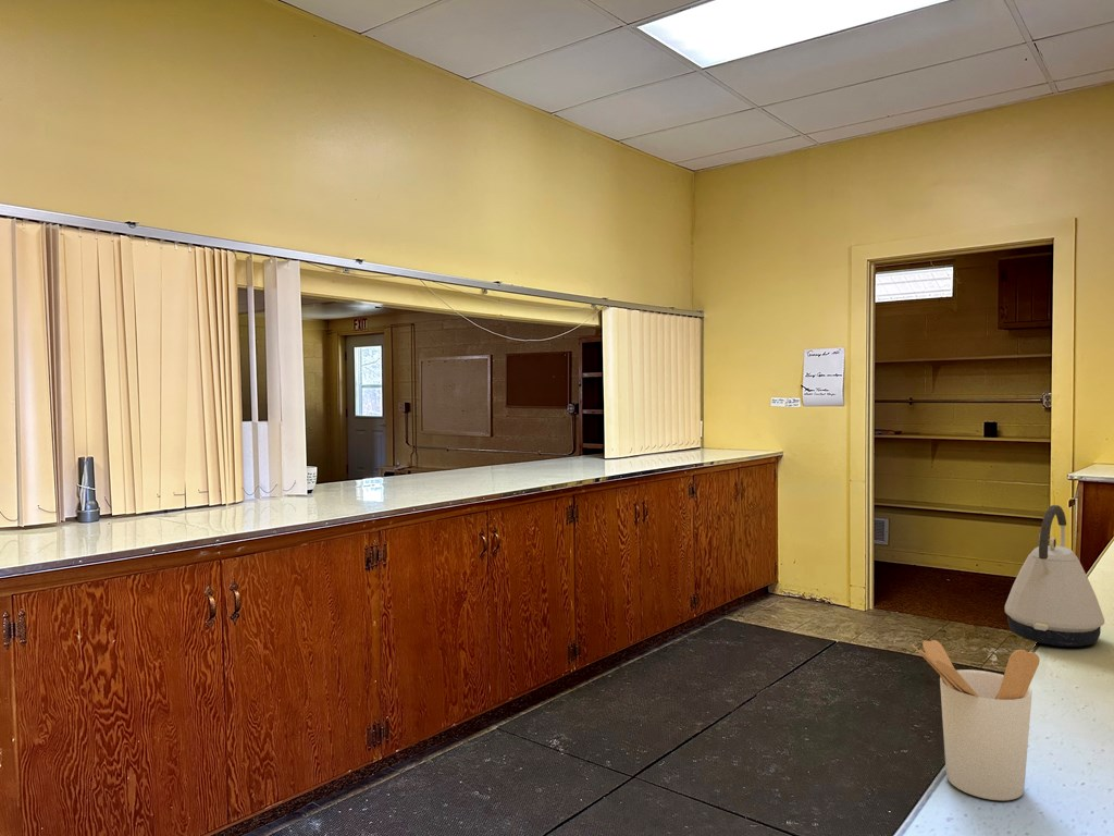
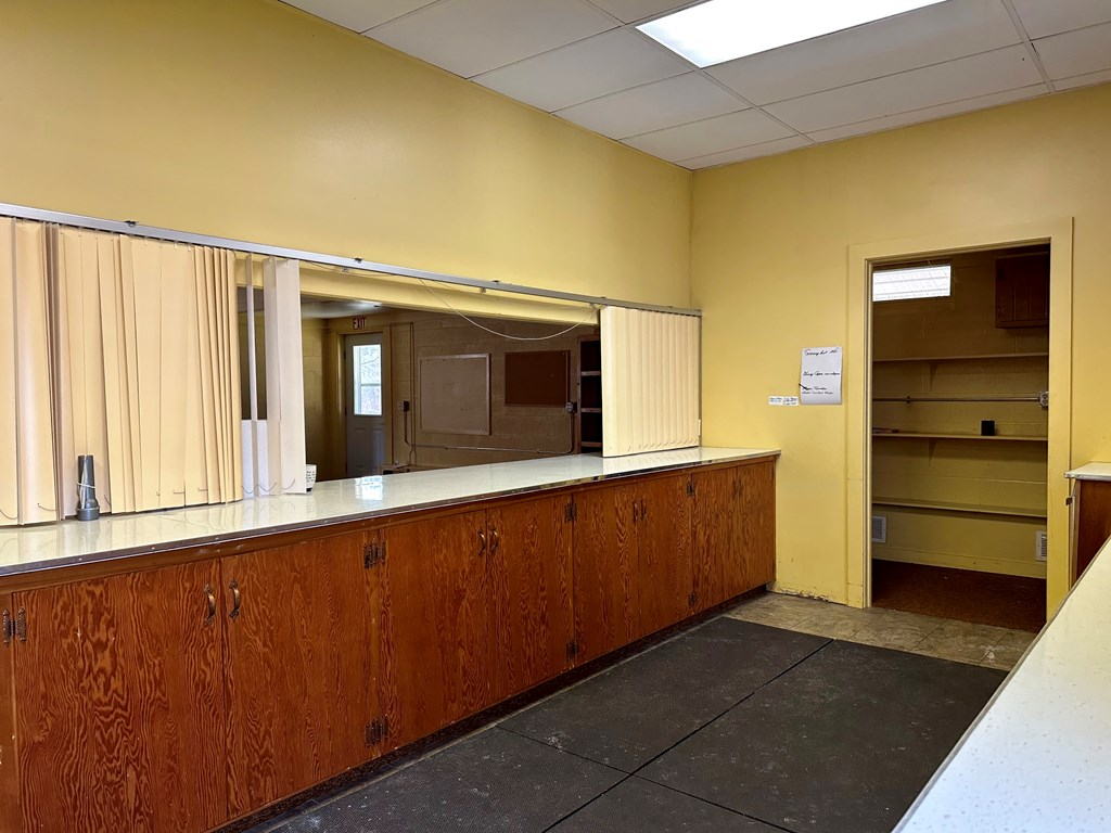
- utensil holder (968, 713)
- kettle (1054, 570)
